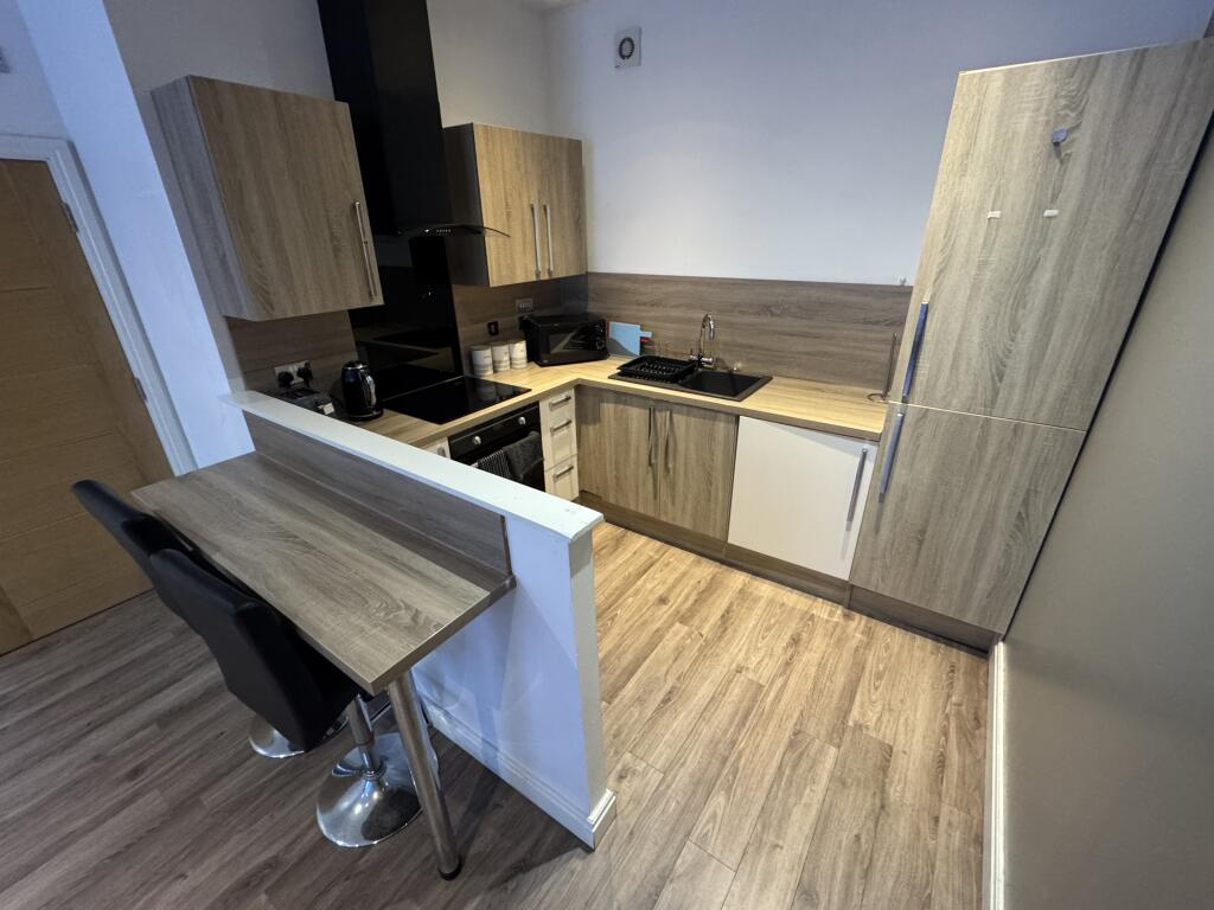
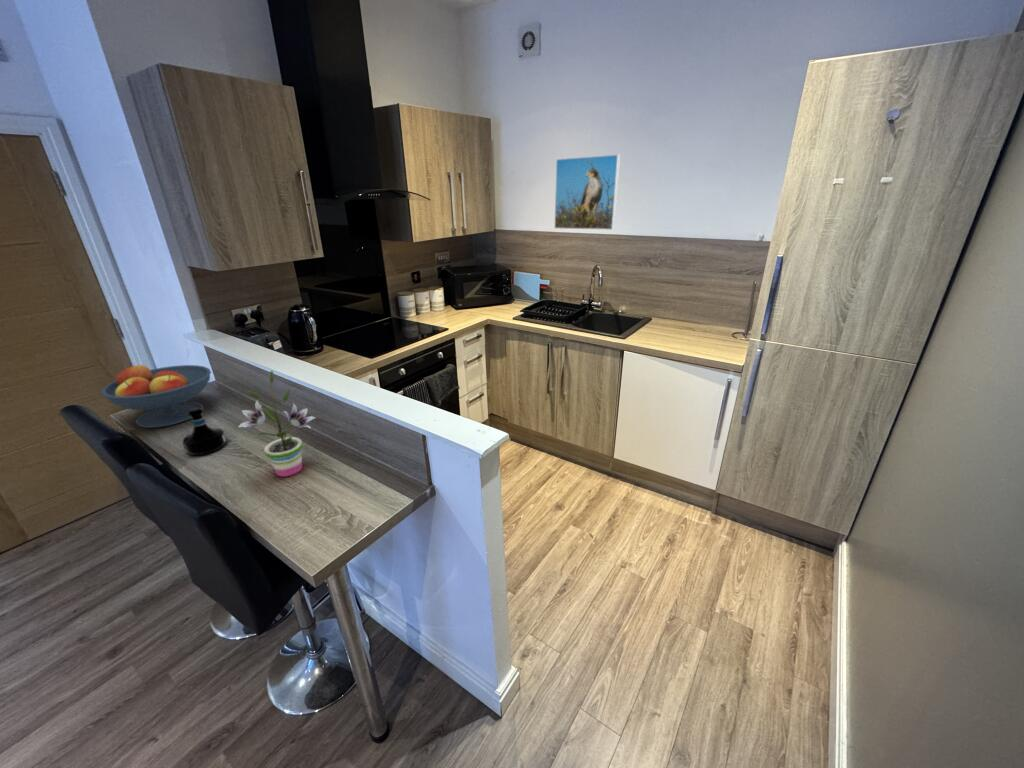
+ potted plant (280, 428)
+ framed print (585, 194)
+ tequila bottle (201, 428)
+ fruit bowl (163, 391)
